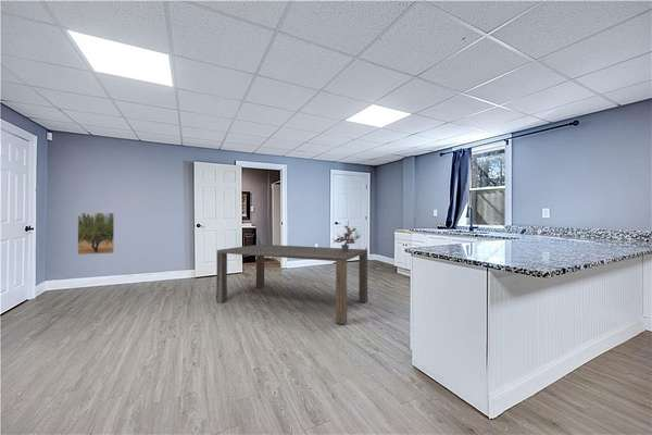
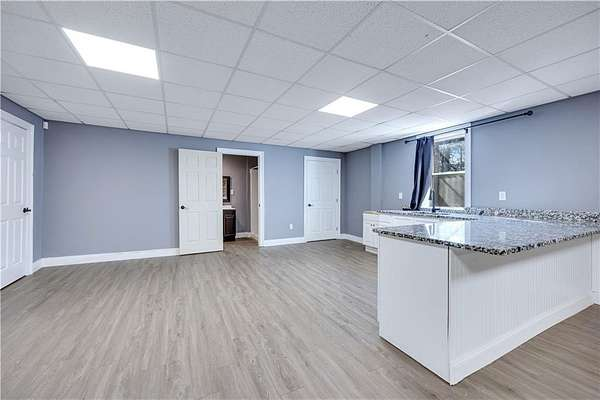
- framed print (96, 233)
- dining table (294, 258)
- potted plant (347, 235)
